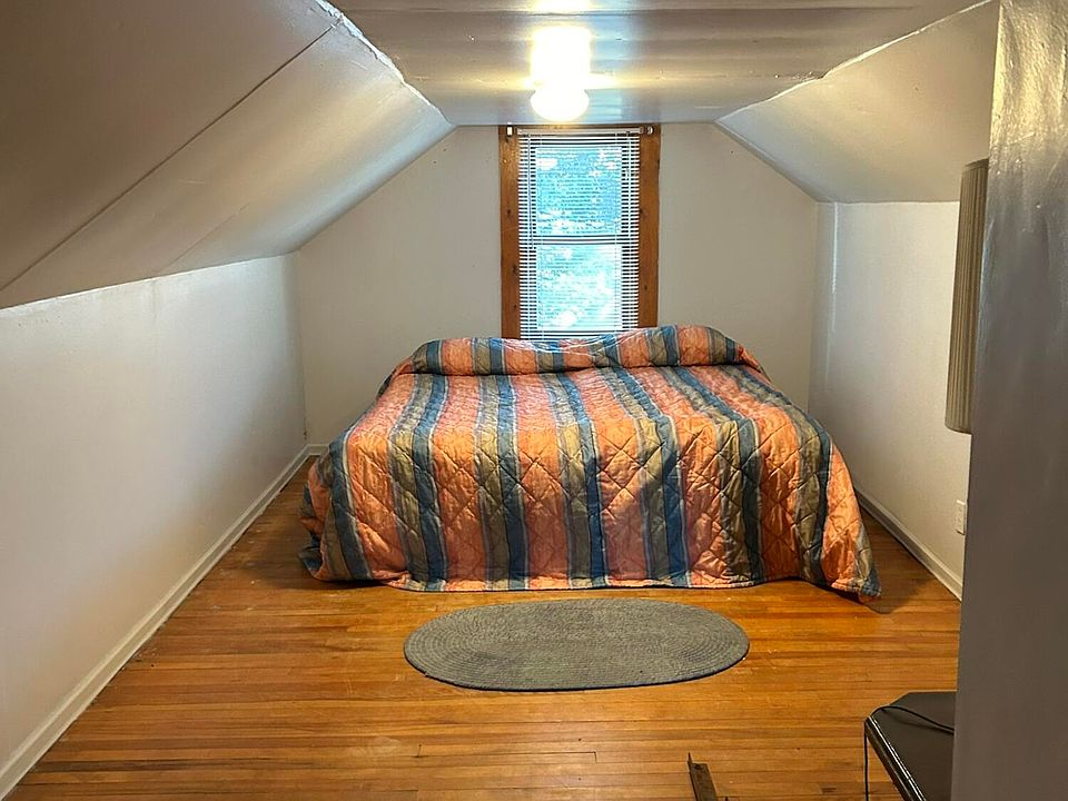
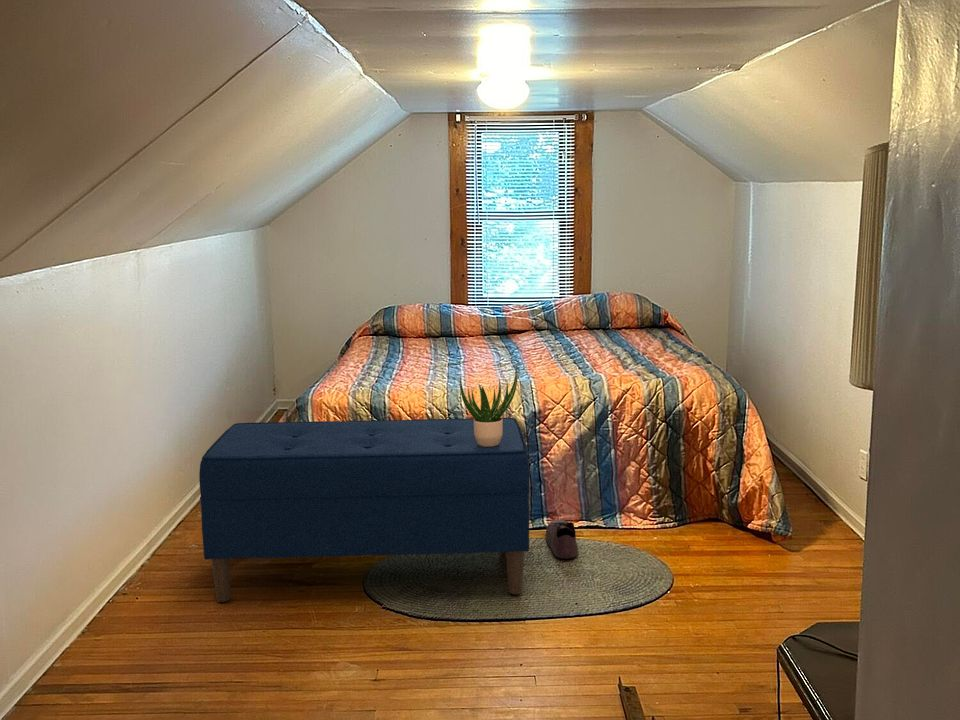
+ bench (372, 505)
+ potted plant (489, 405)
+ shoe (561, 532)
